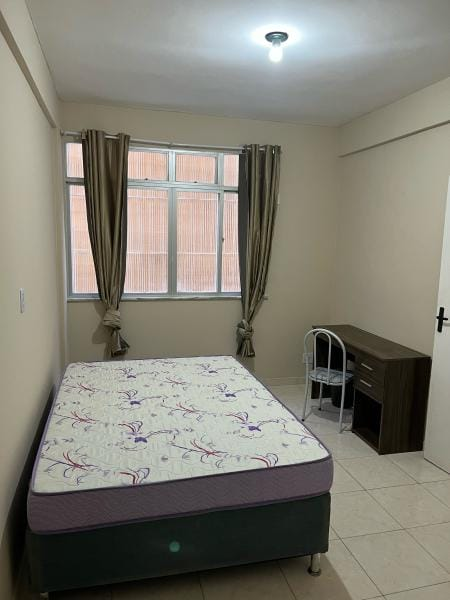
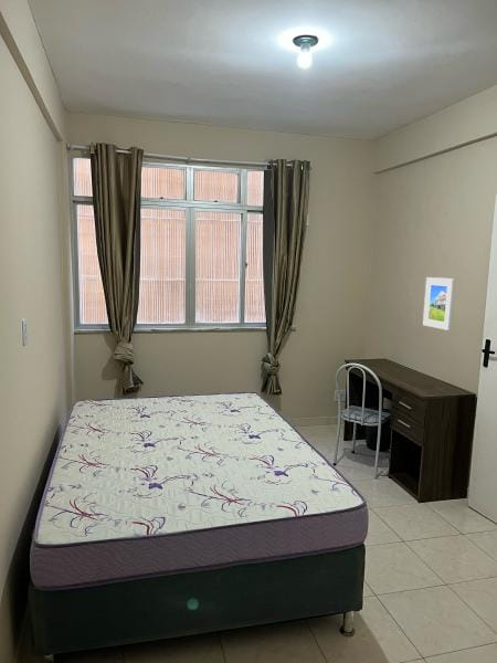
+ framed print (437, 303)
